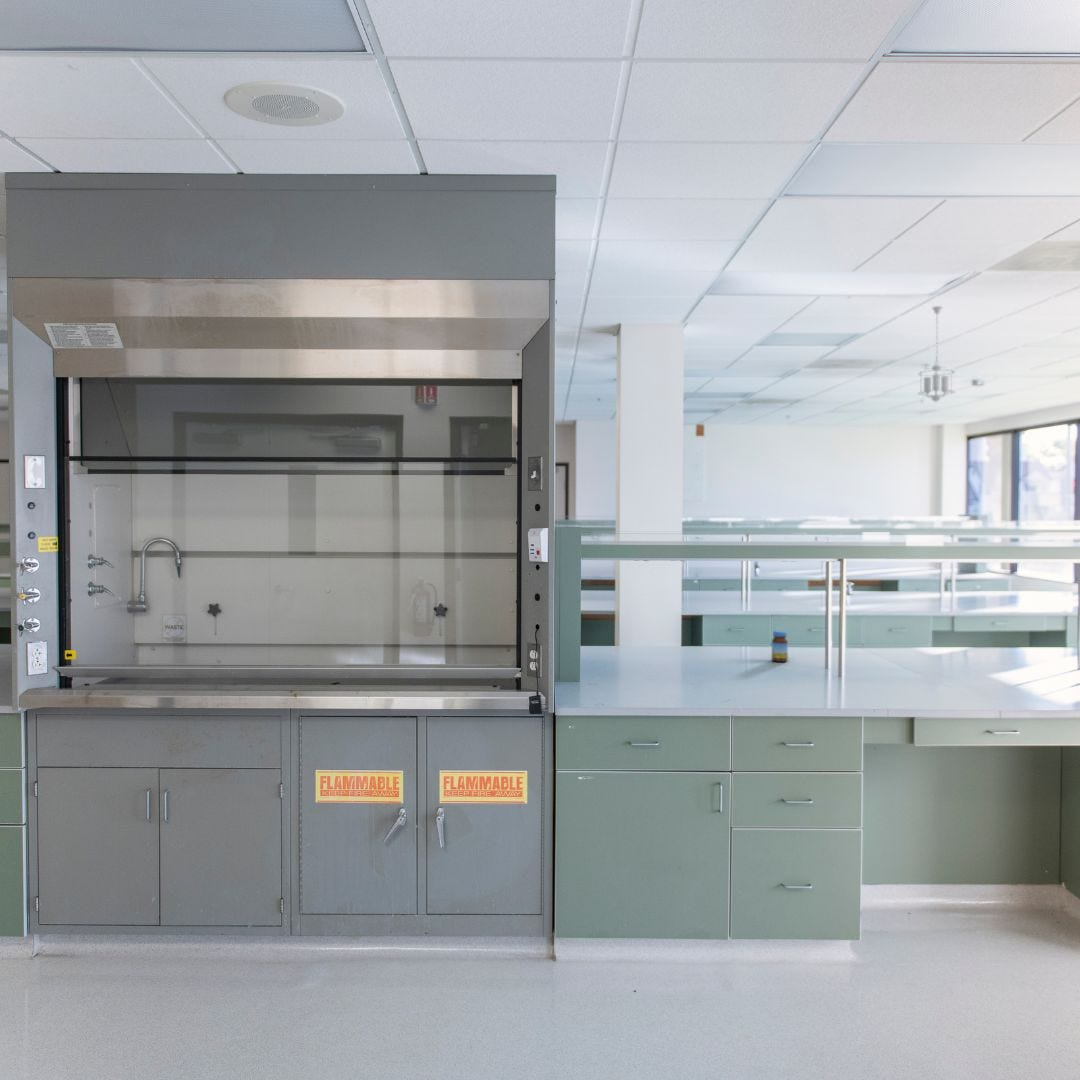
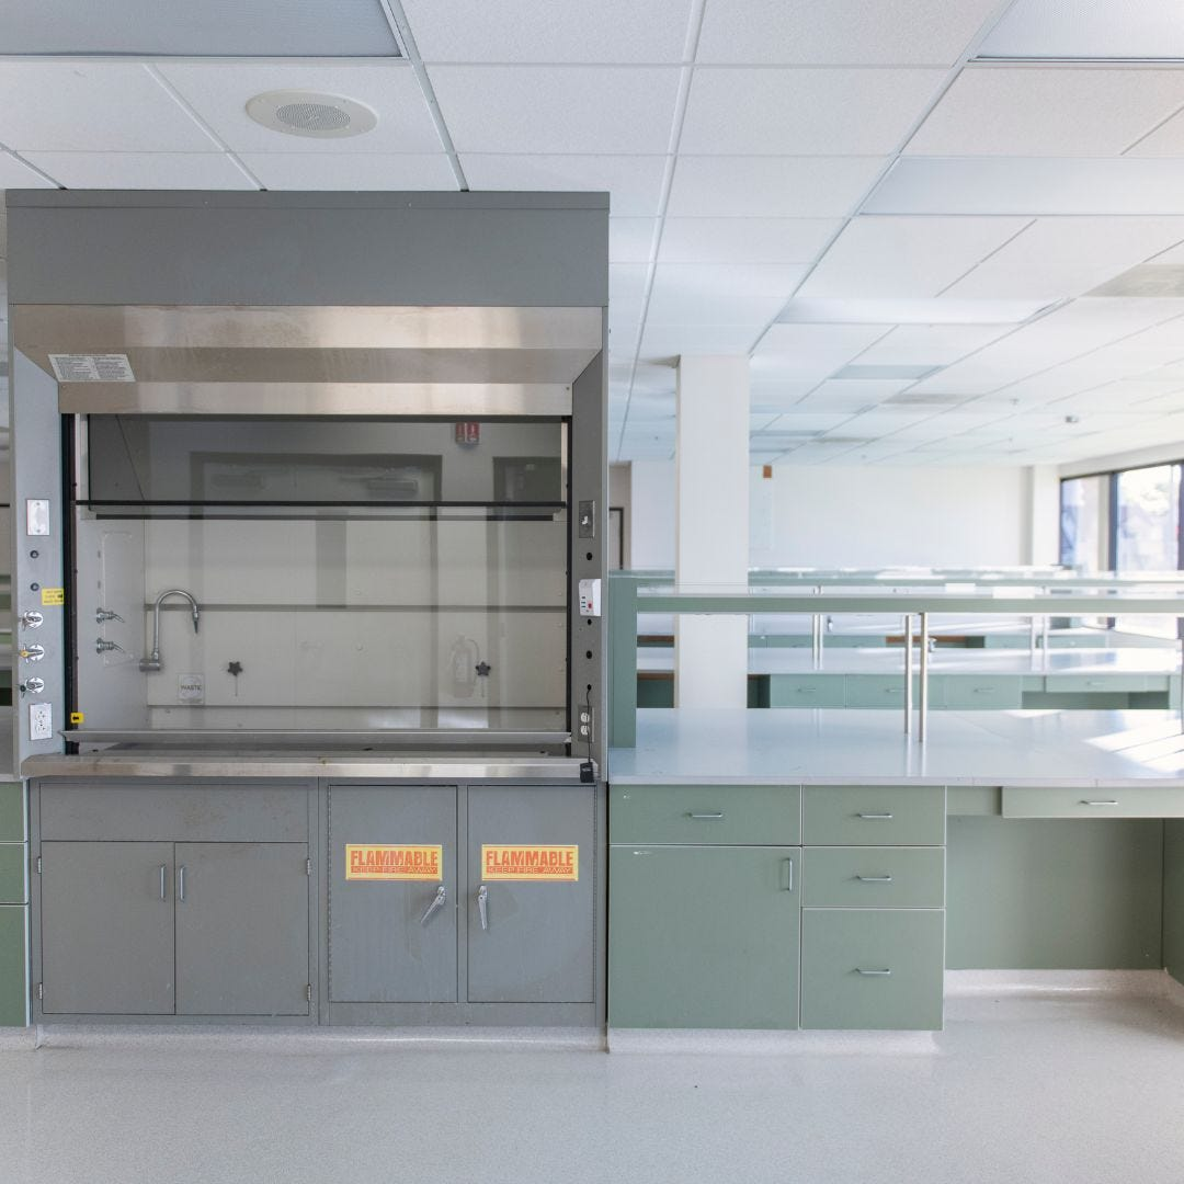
- jar (779, 645)
- pendant light (936, 354)
